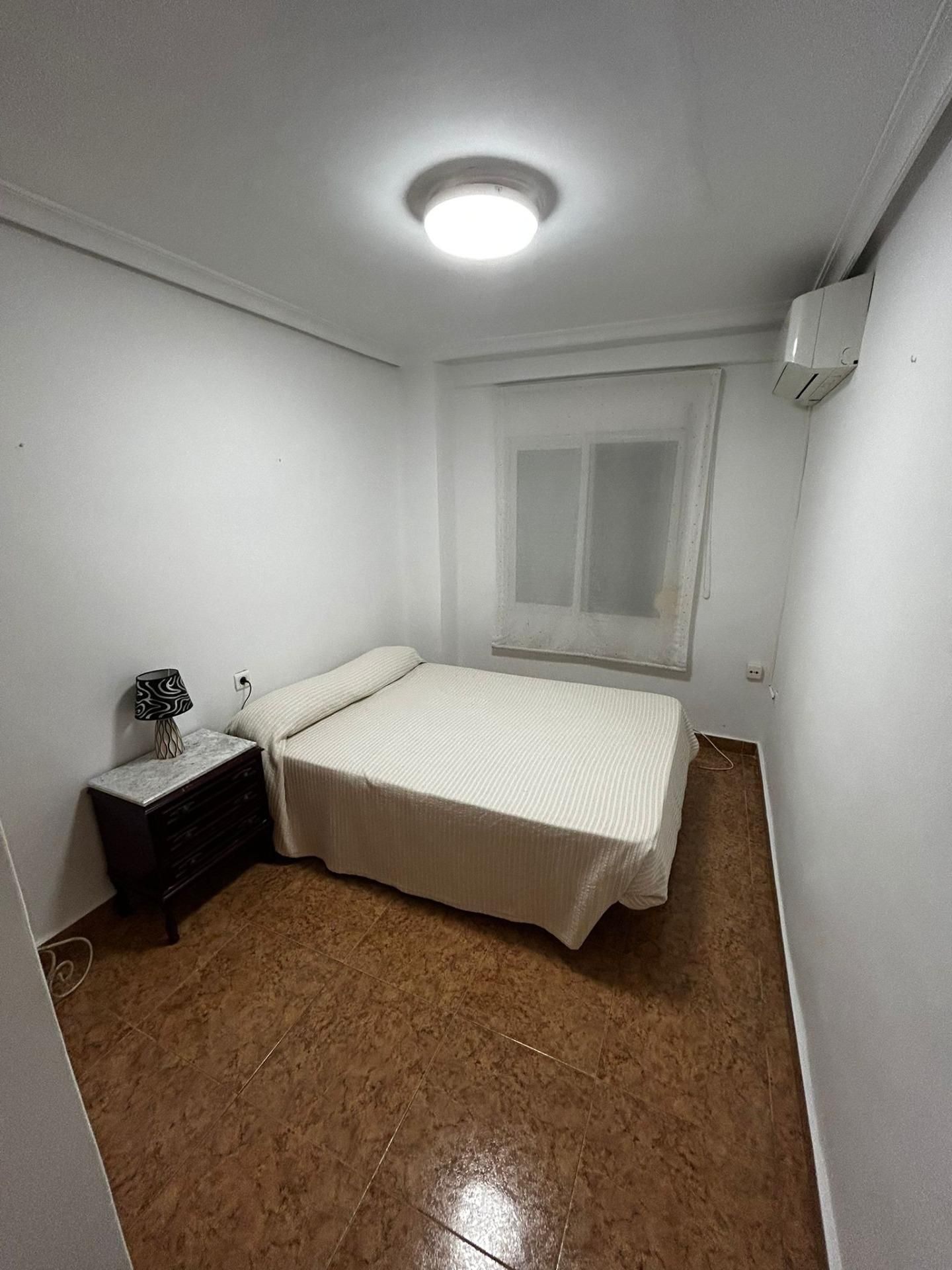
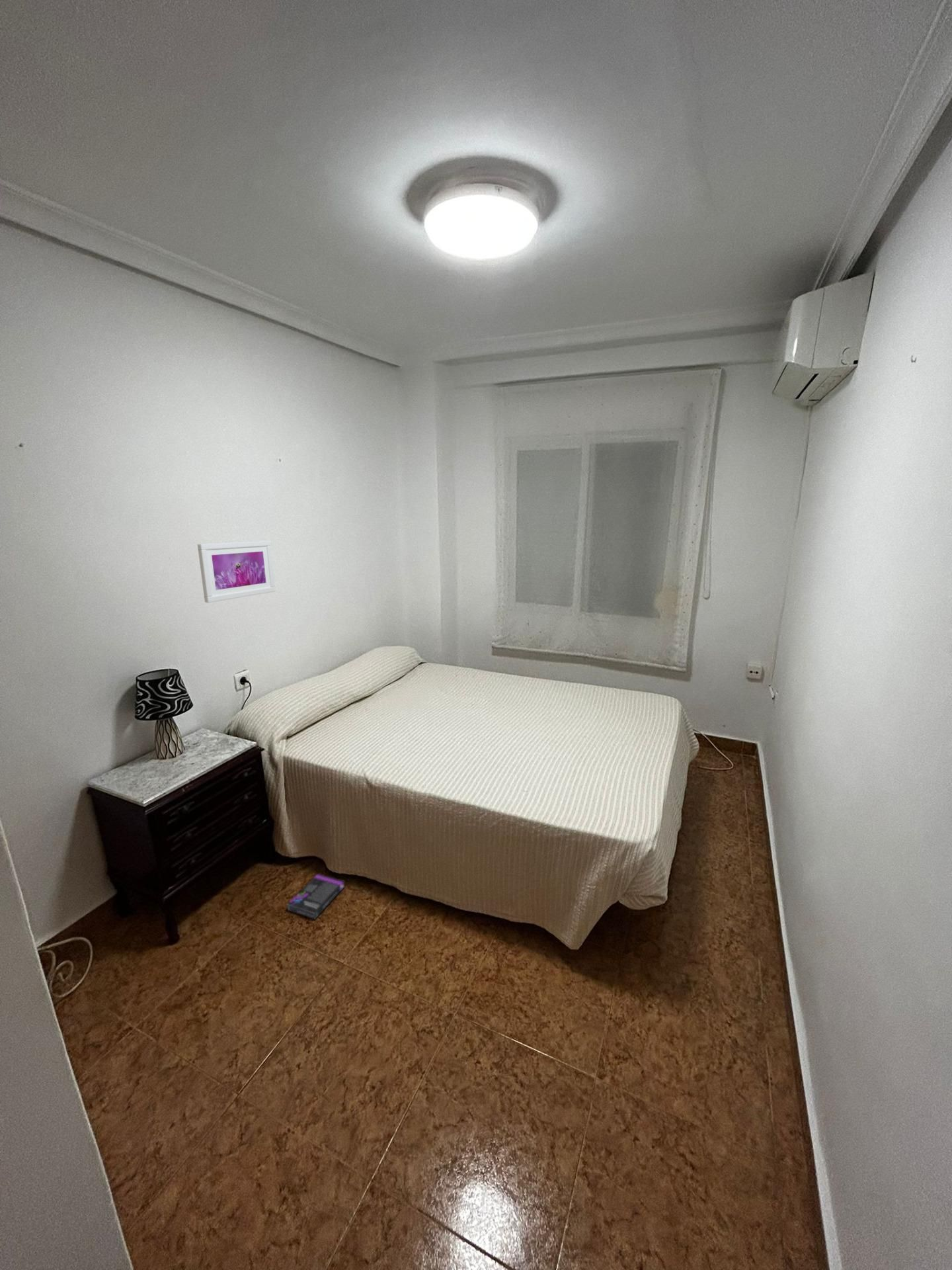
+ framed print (239, 570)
+ box (317, 895)
